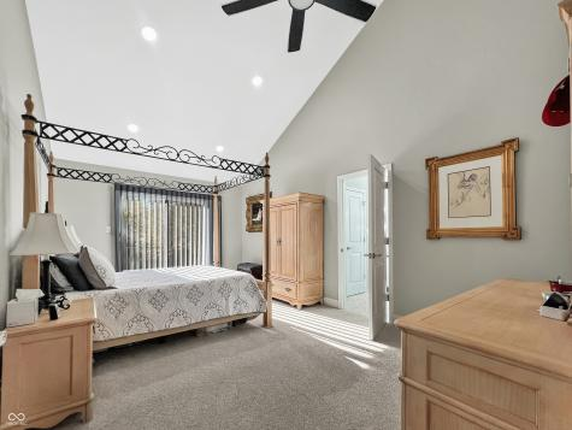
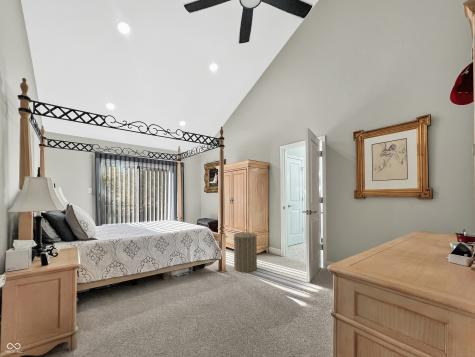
+ laundry hamper (245, 248)
